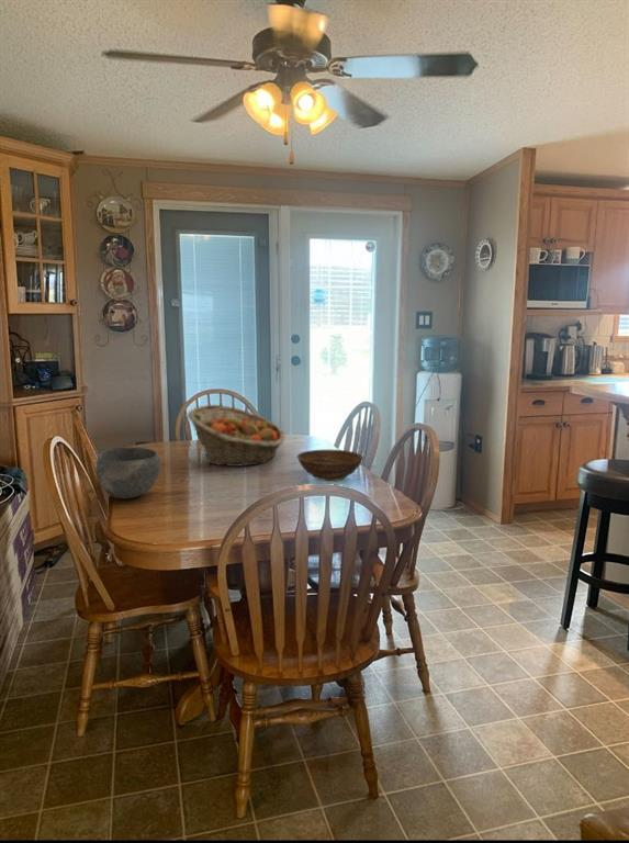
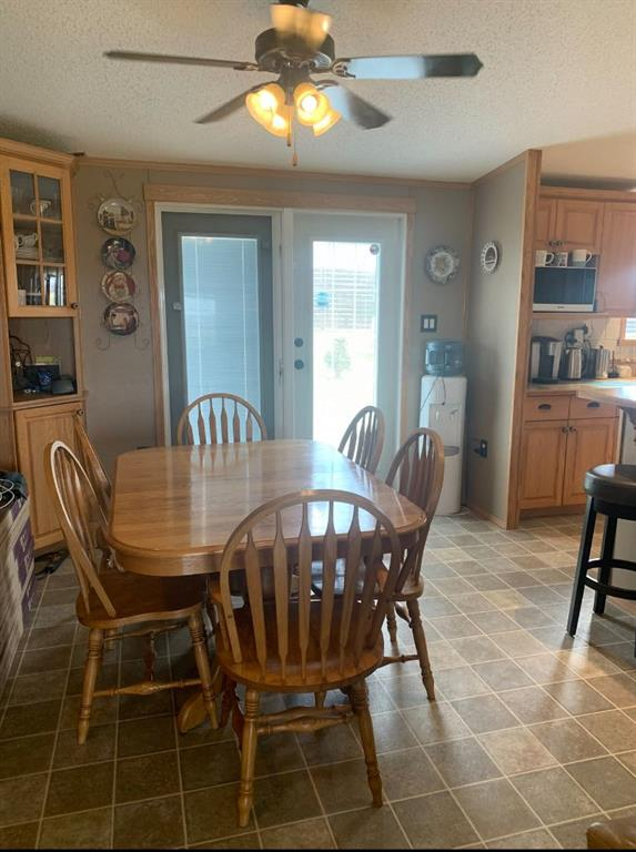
- bowl (329, 467)
- bowl (128, 473)
- fruit basket (237, 432)
